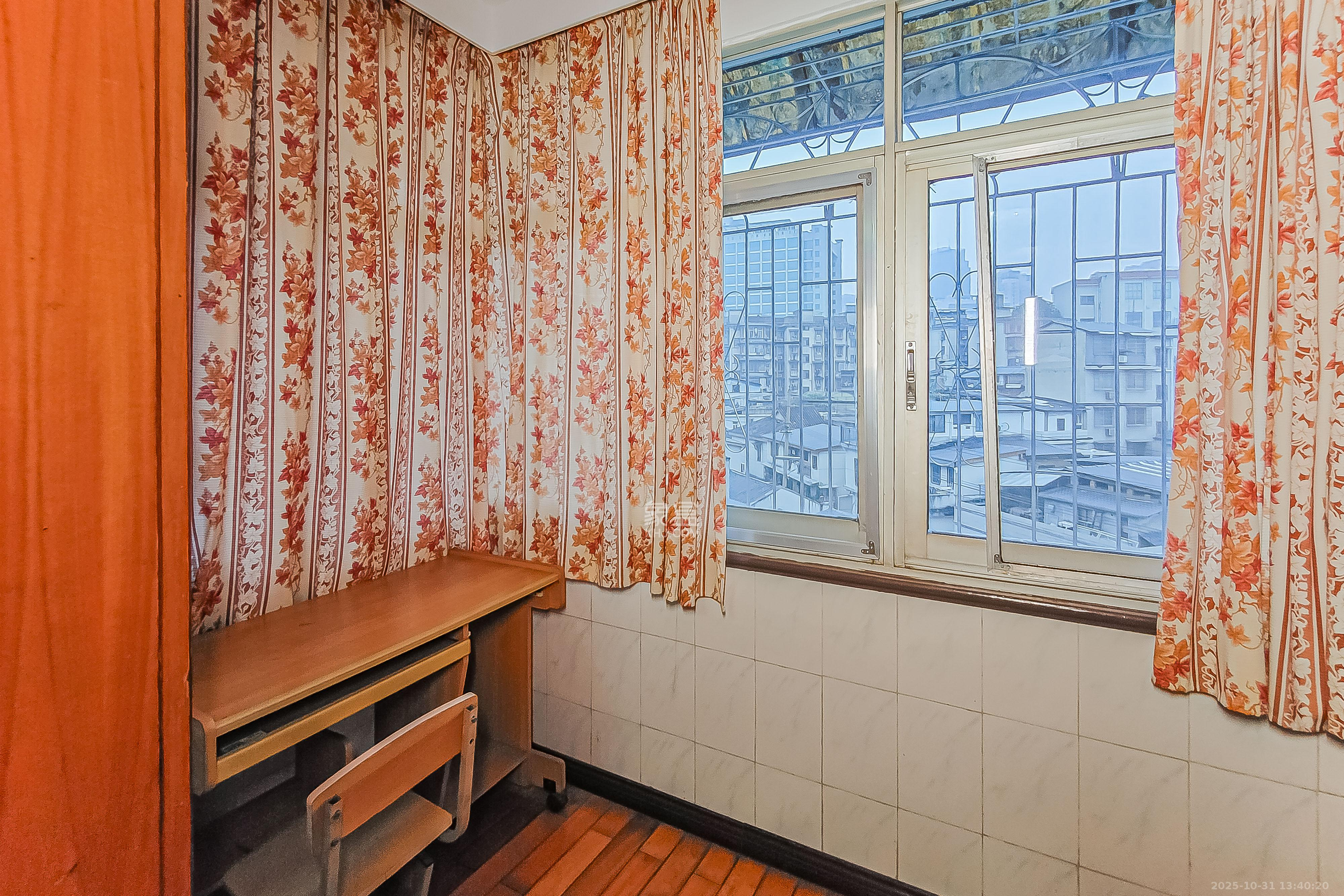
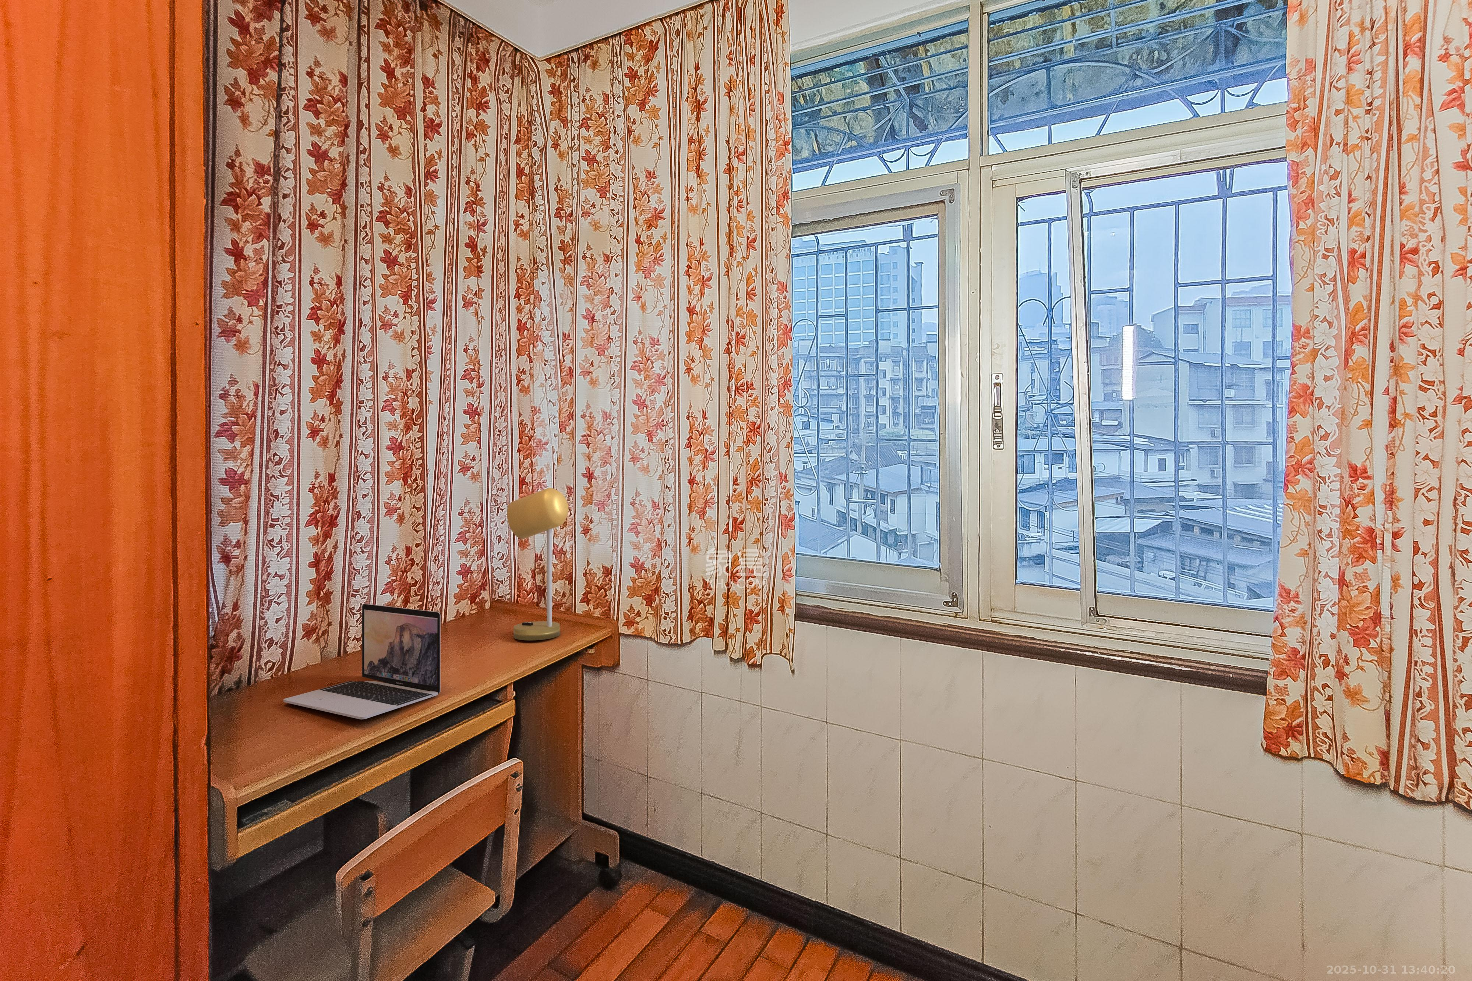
+ desk lamp (547, 562)
+ laptop (363, 657)
